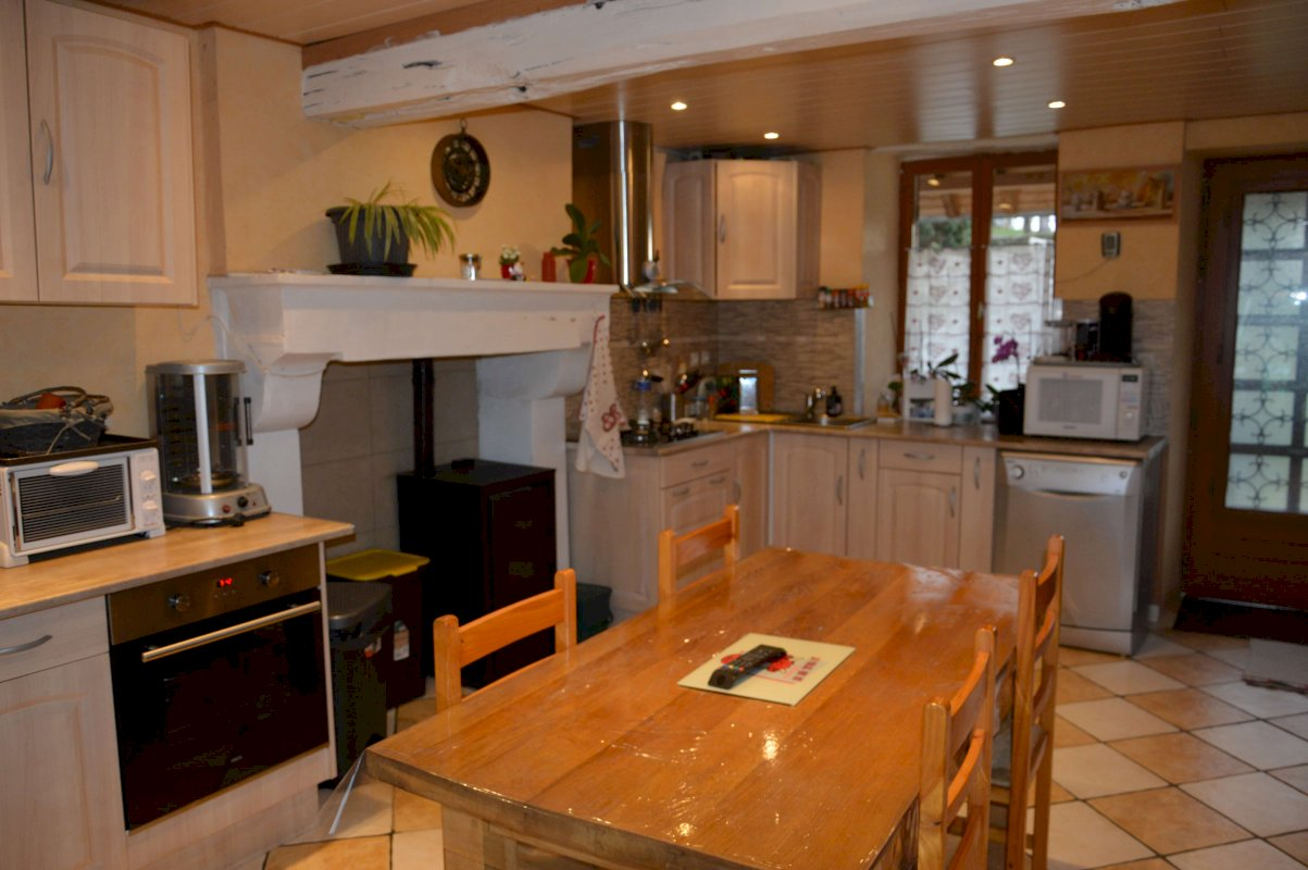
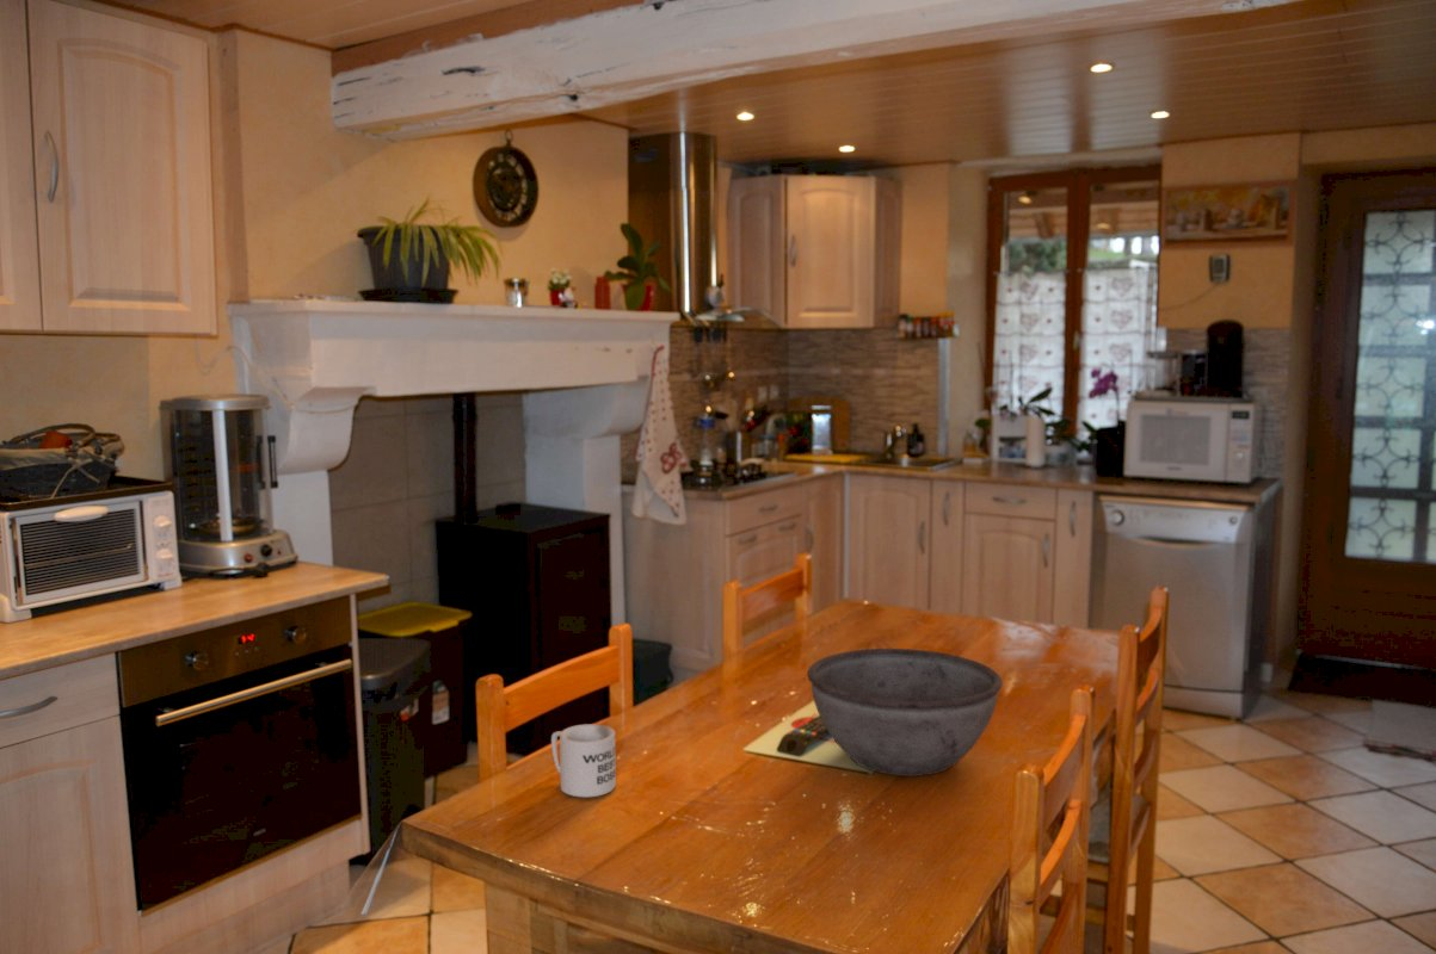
+ mug (580, 757)
+ bowl (902, 715)
